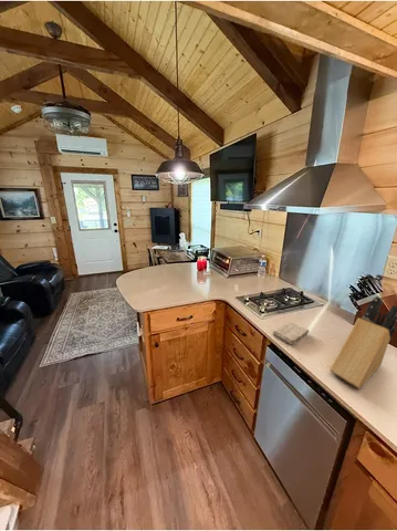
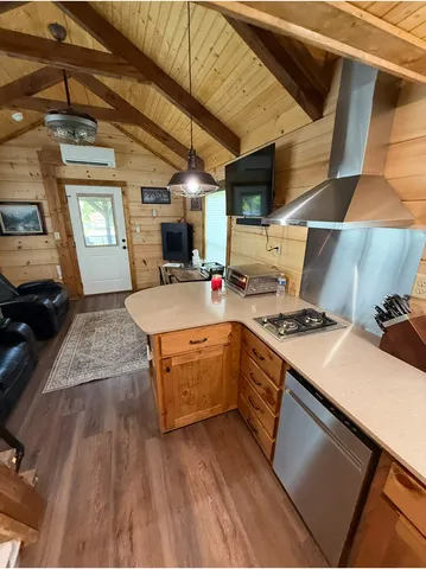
- washcloth (290, 332)
- knife block (367, 336)
